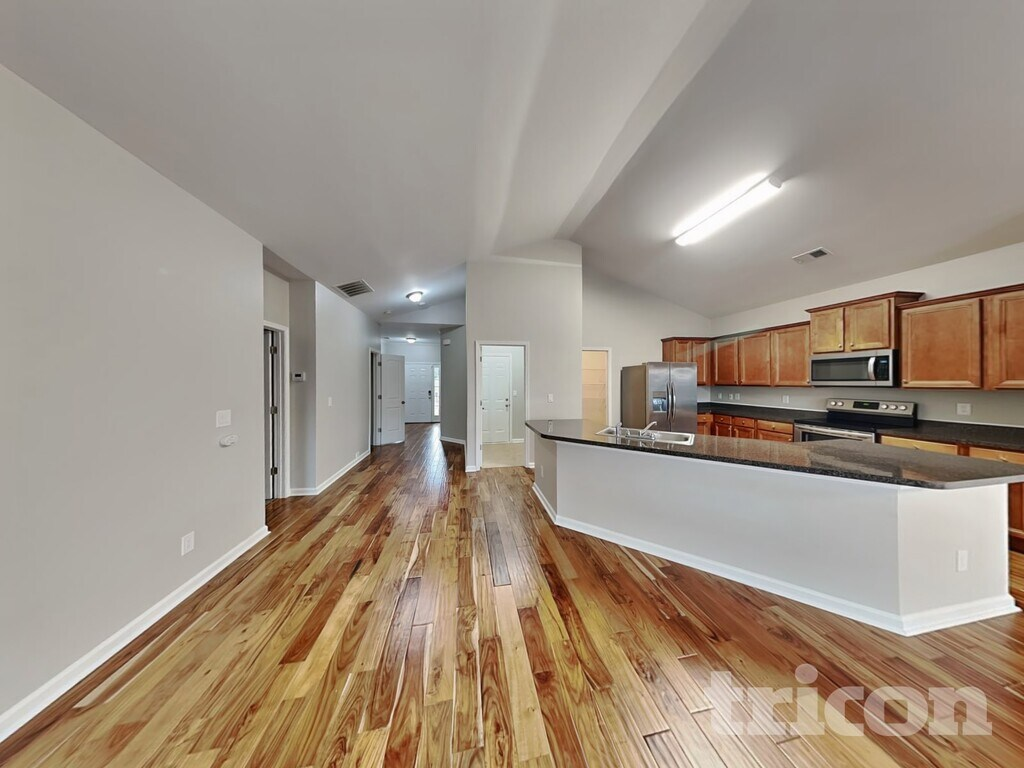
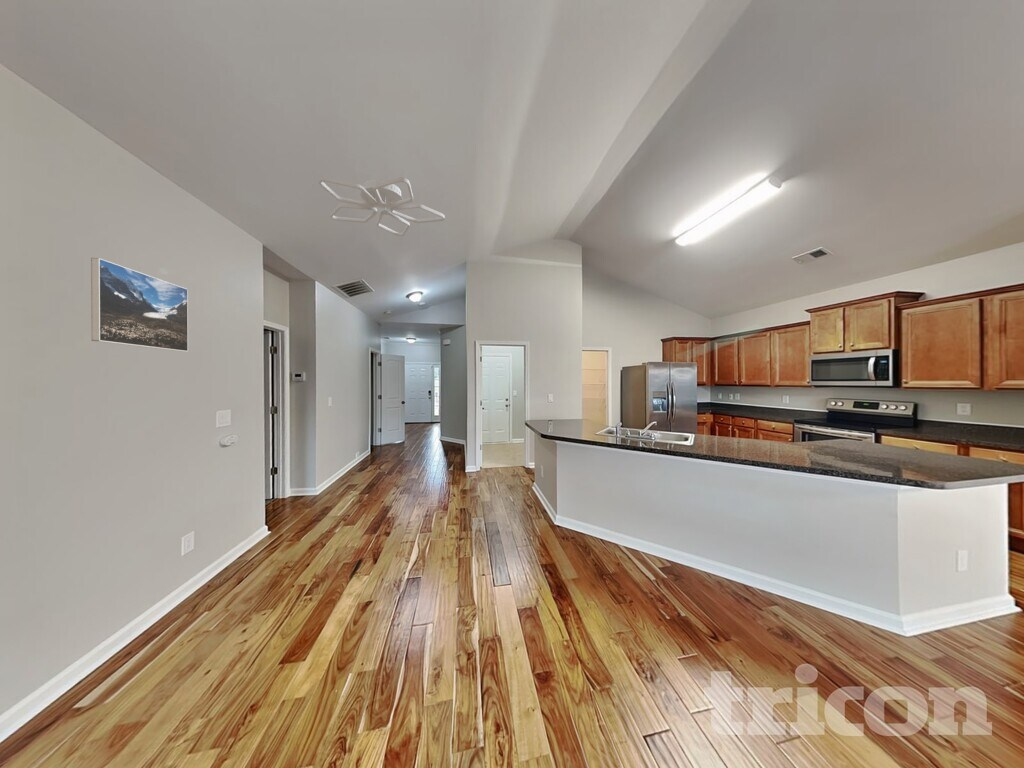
+ ceiling light fixture (387, 201)
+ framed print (146, 311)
